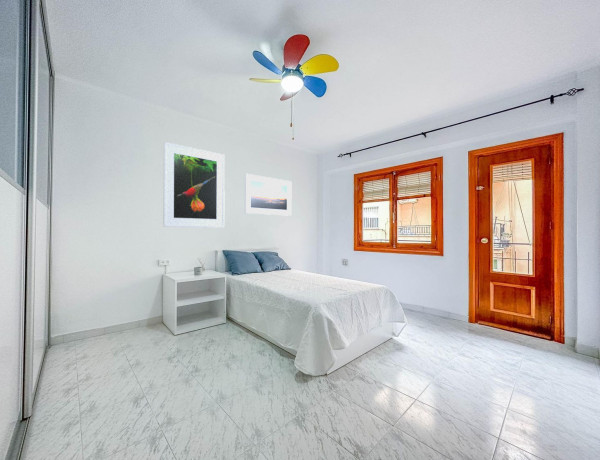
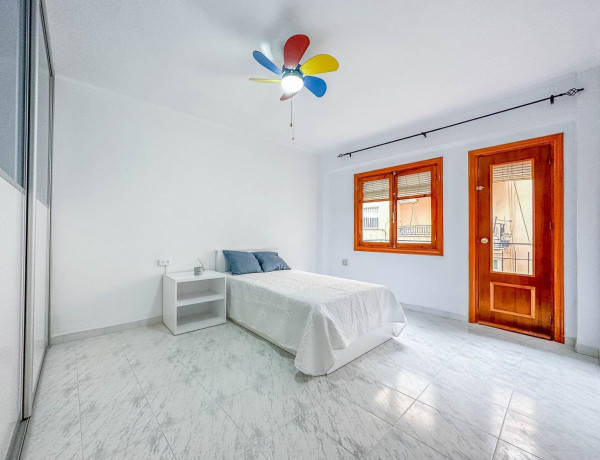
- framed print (196, 188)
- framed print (269, 196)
